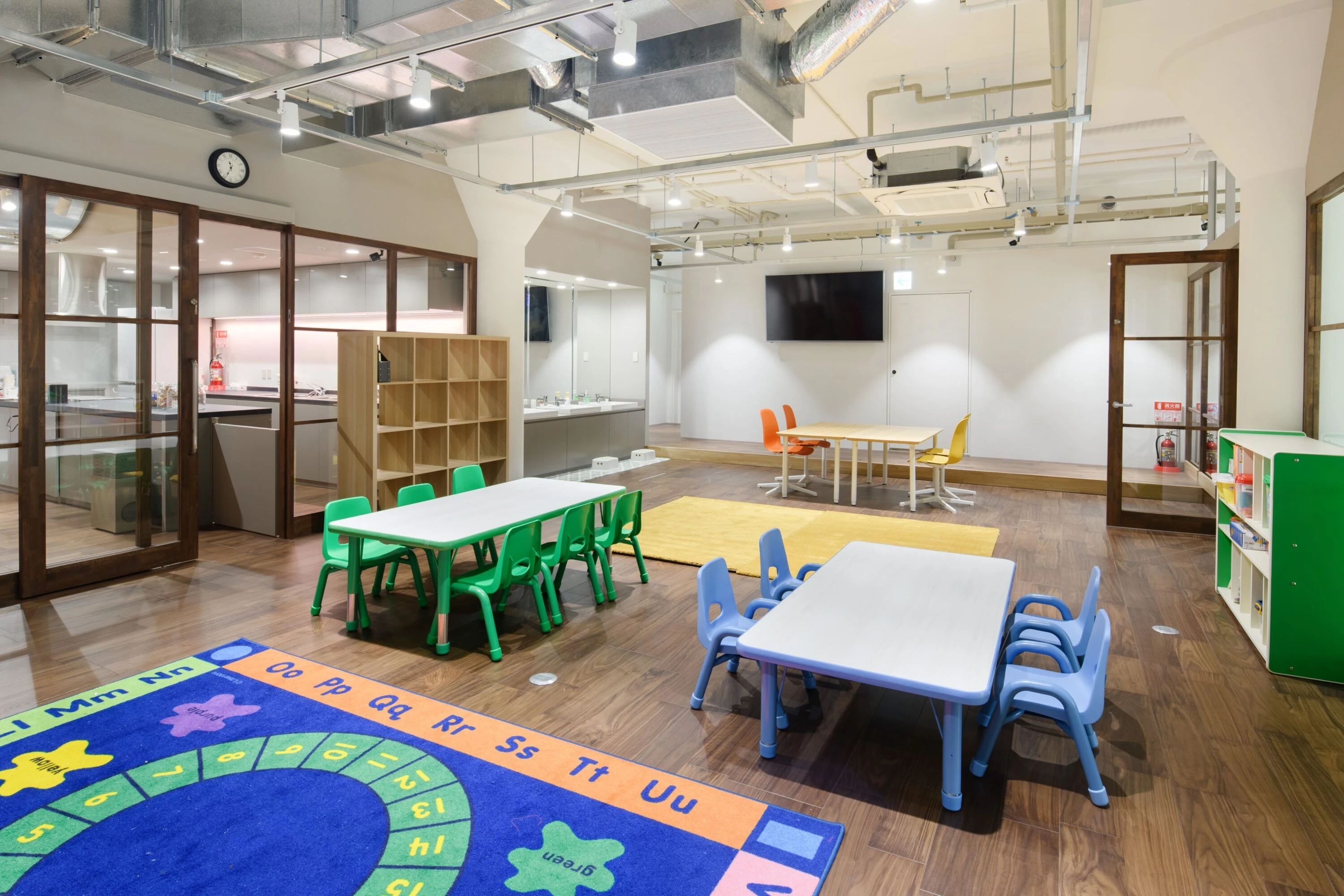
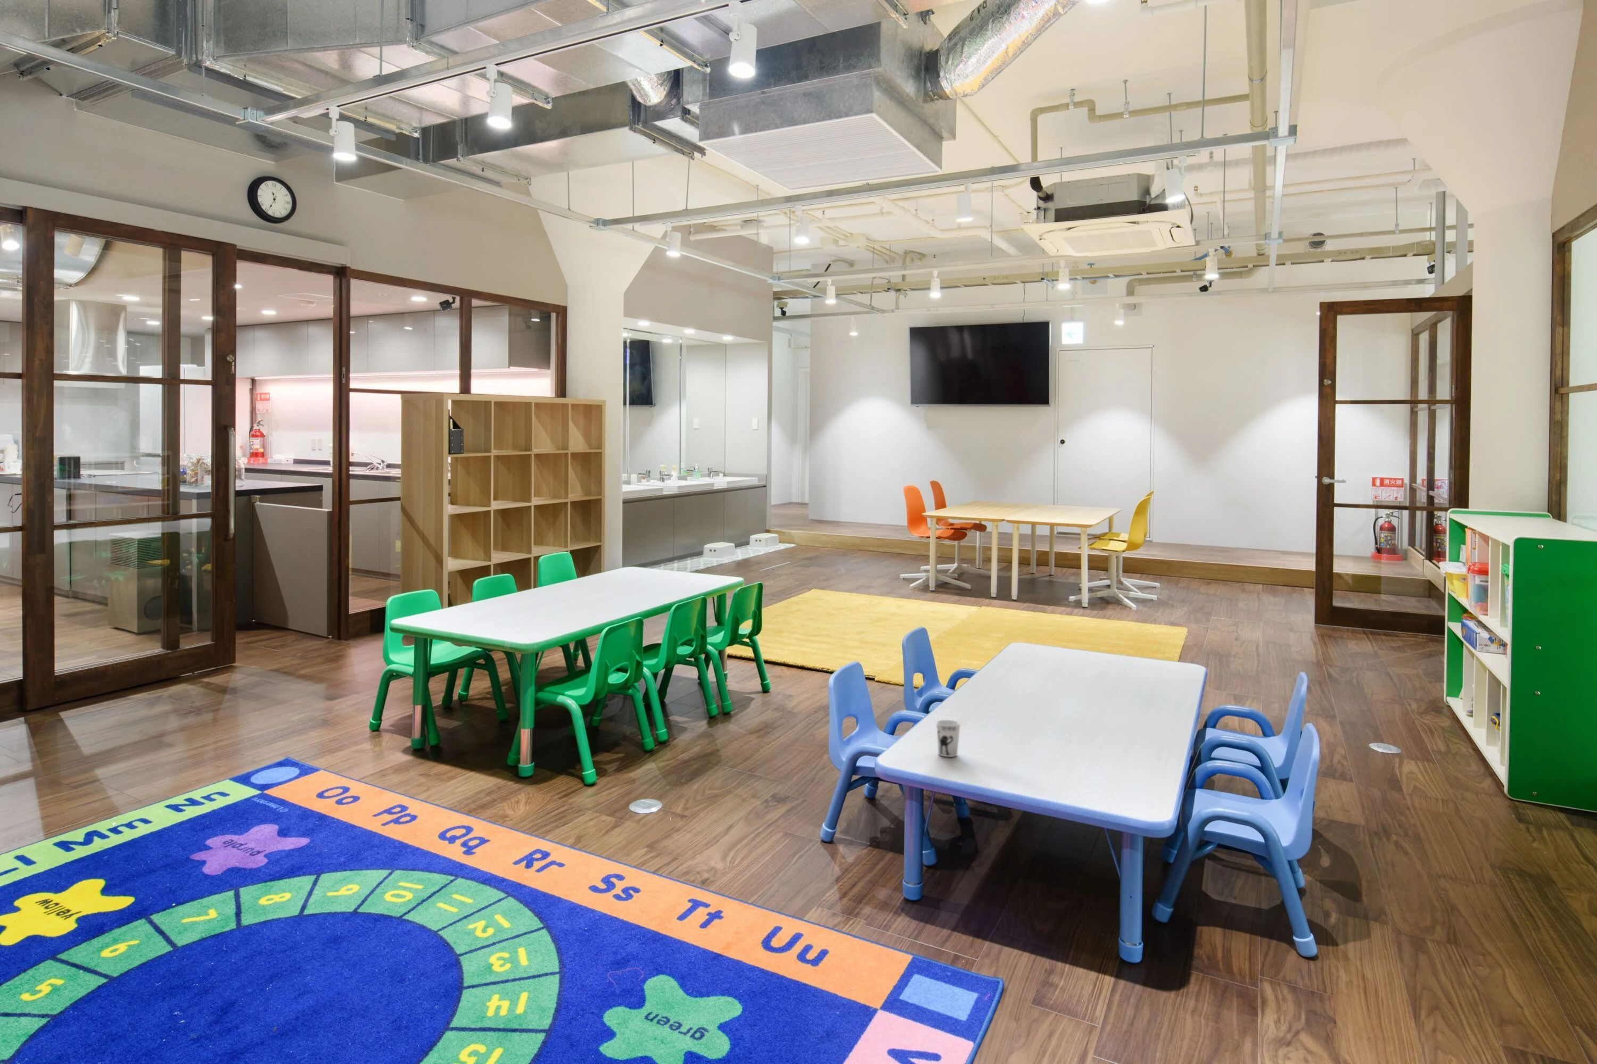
+ cup (947, 739)
